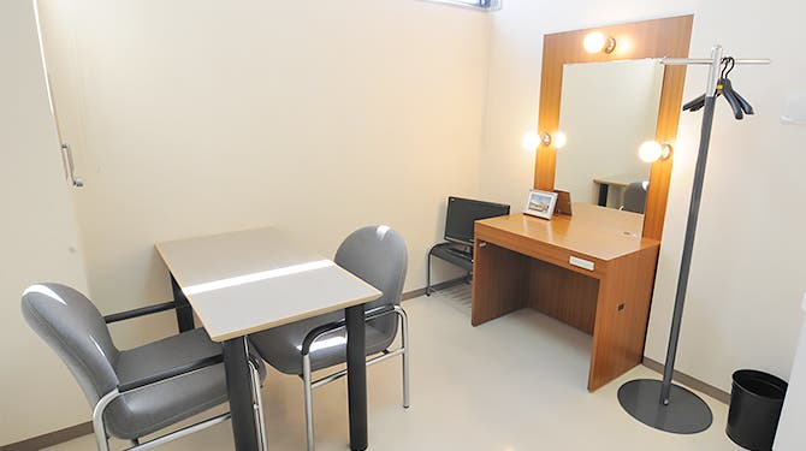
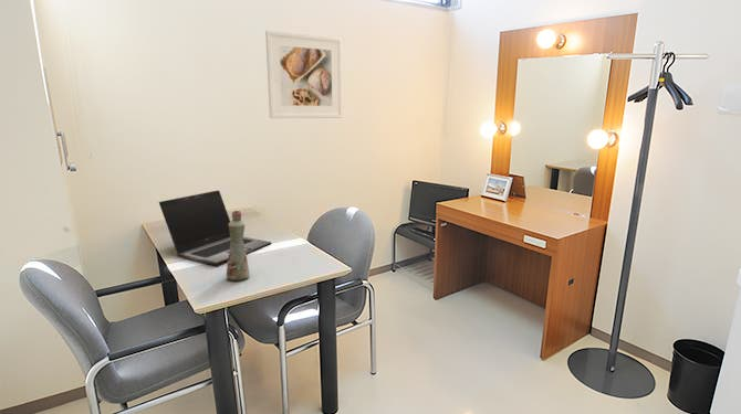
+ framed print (306, 76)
+ bottle (236, 244)
+ laptop (217, 223)
